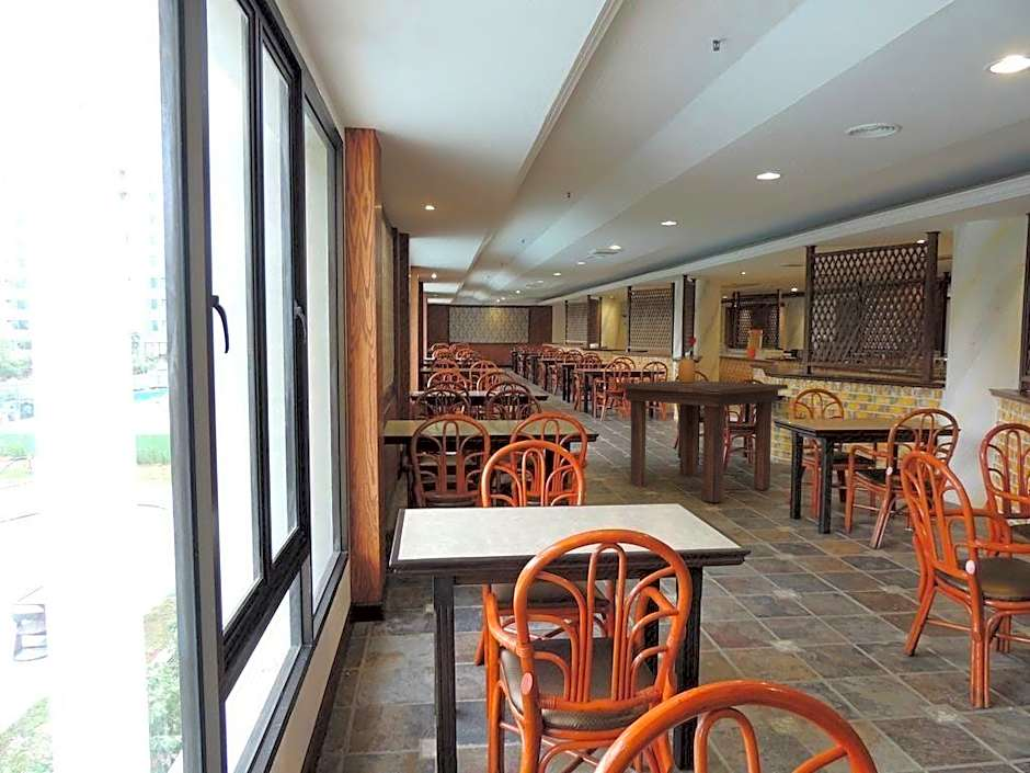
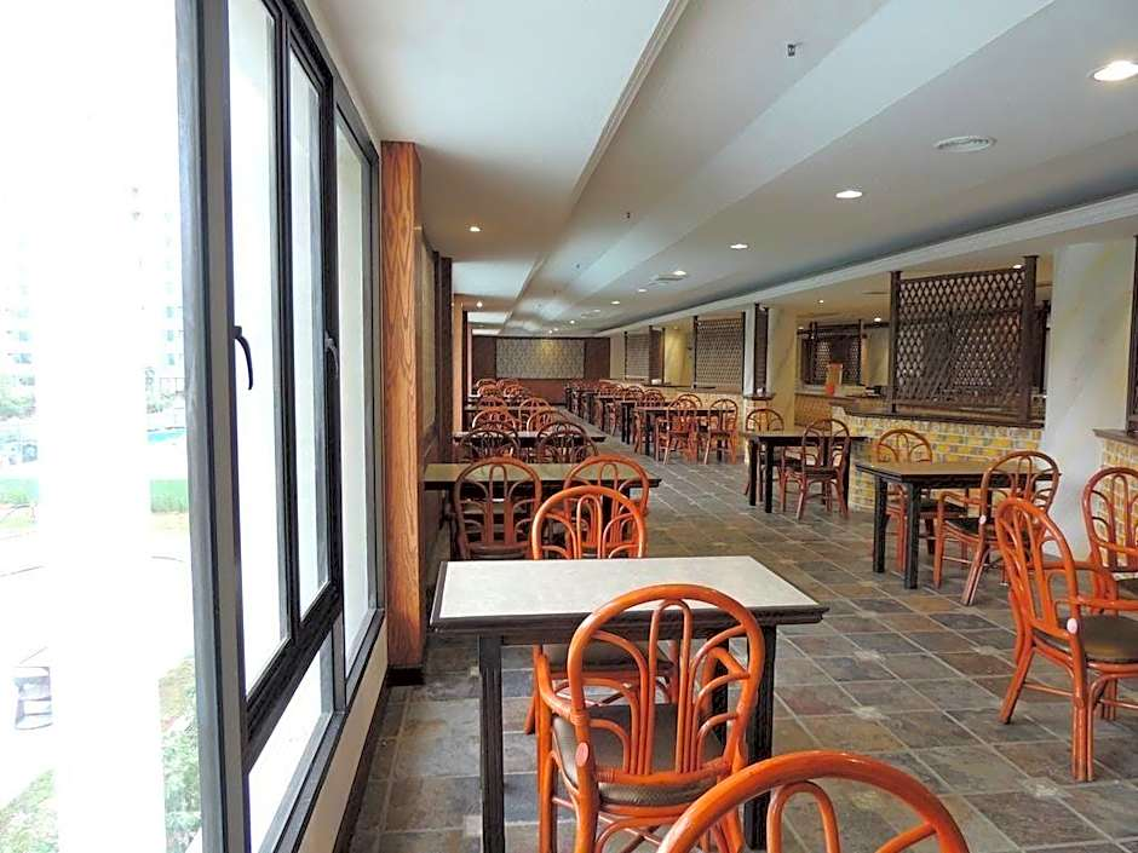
- potted flower (687, 360)
- dining table (697, 435)
